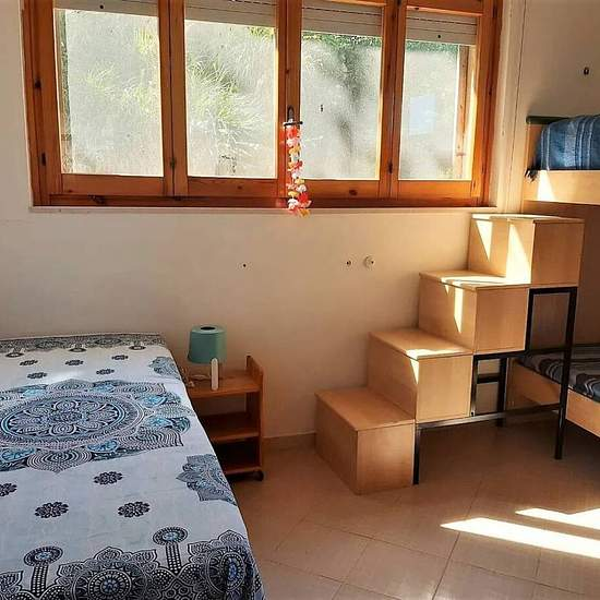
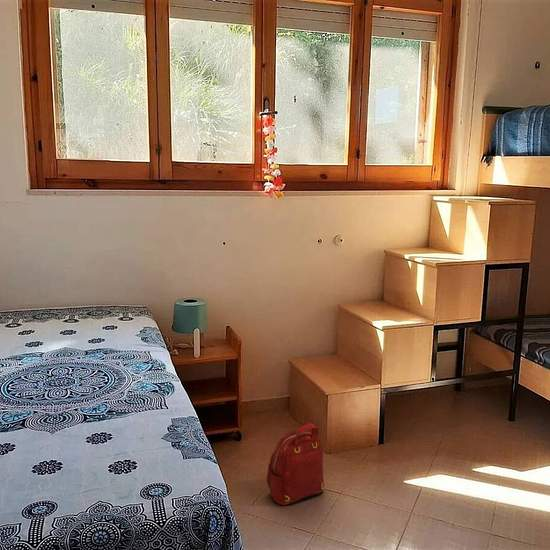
+ backpack (298, 456)
